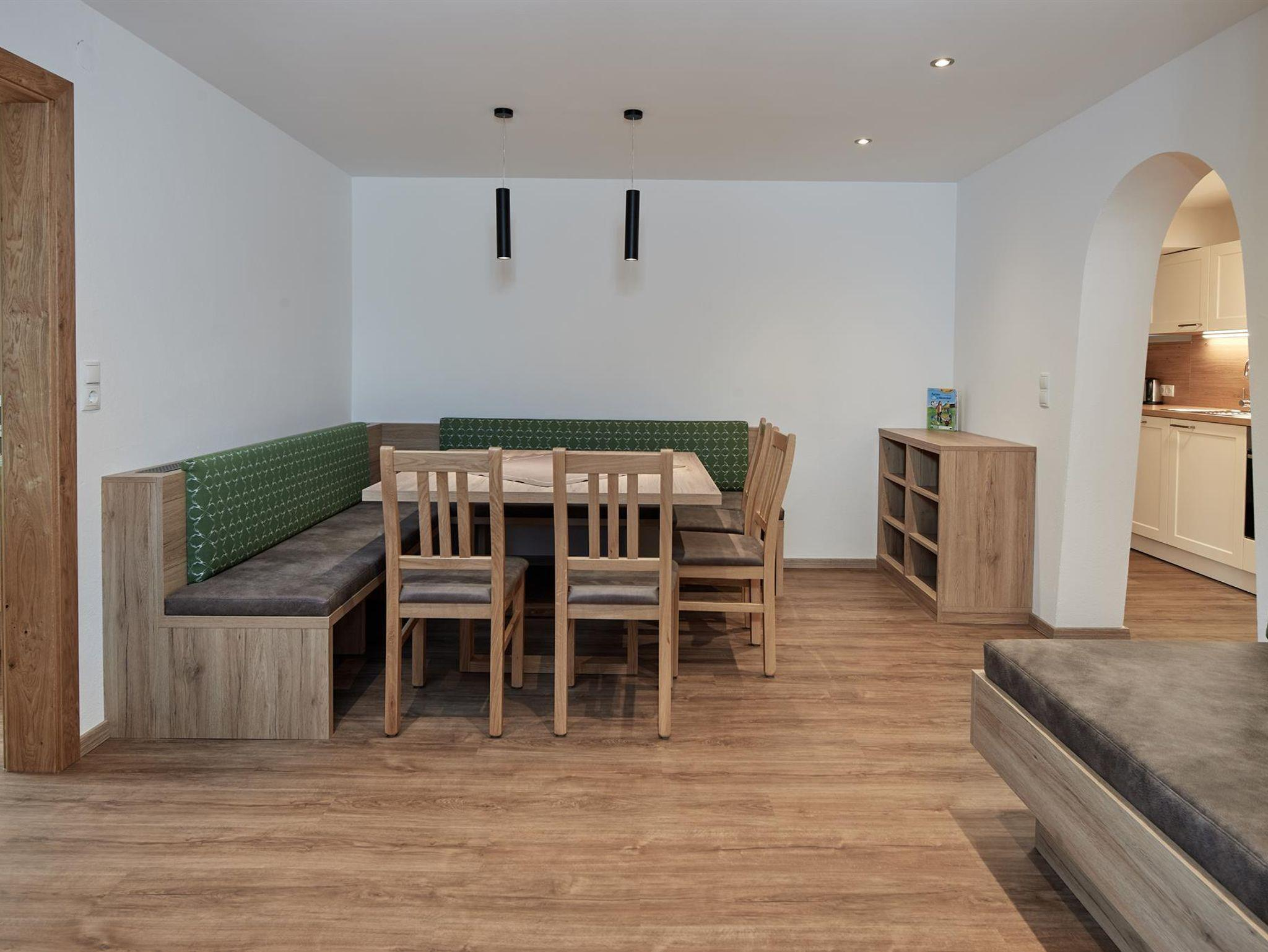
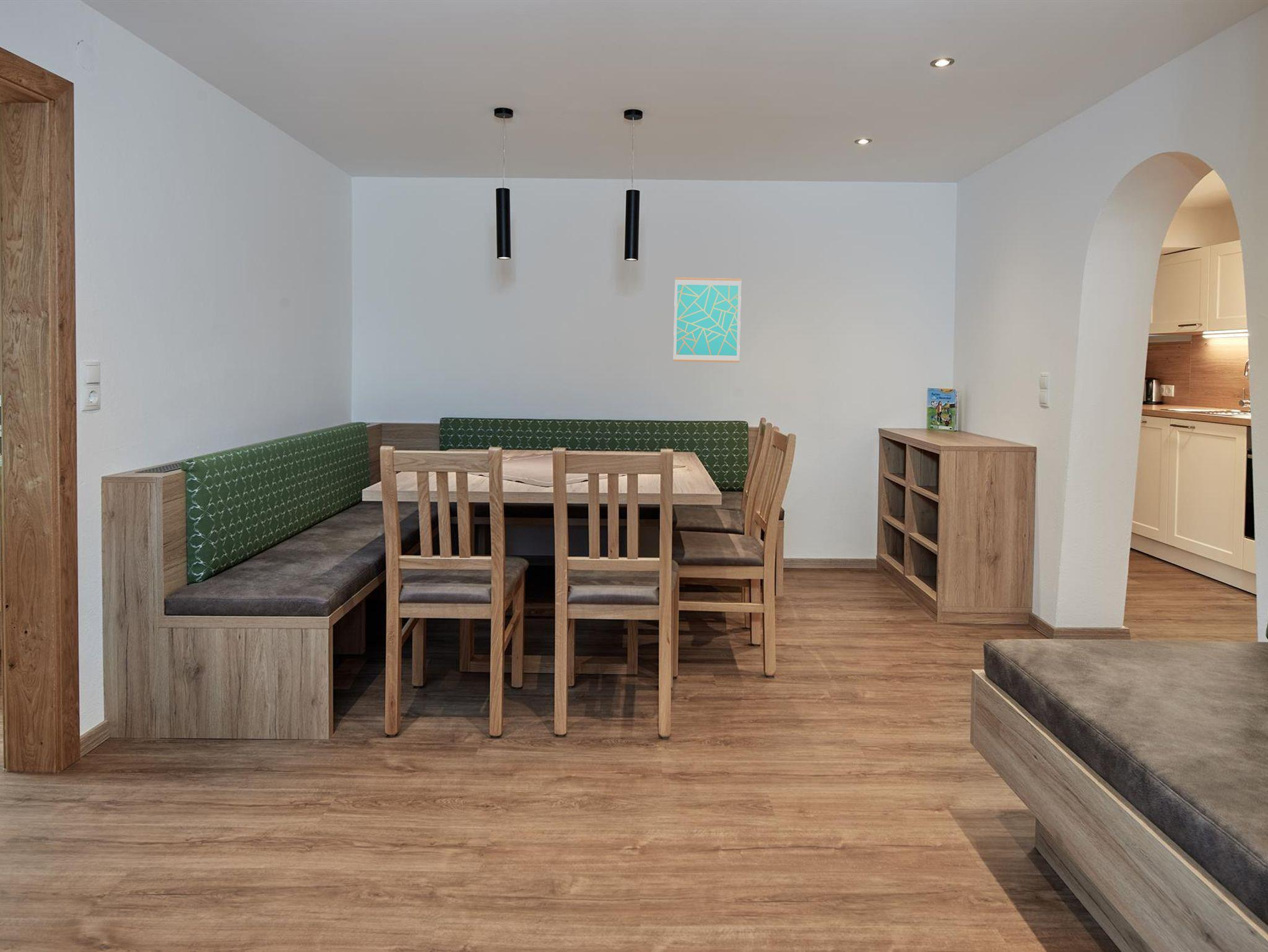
+ wall art (707, 320)
